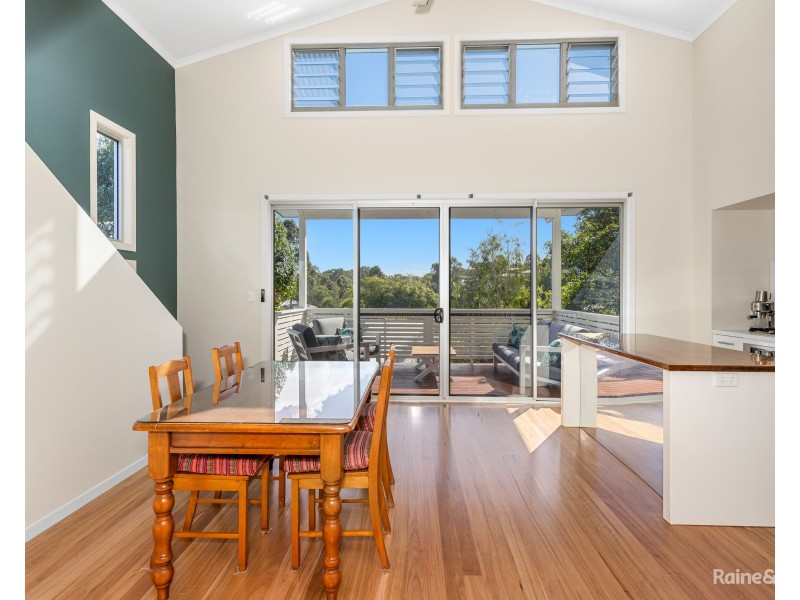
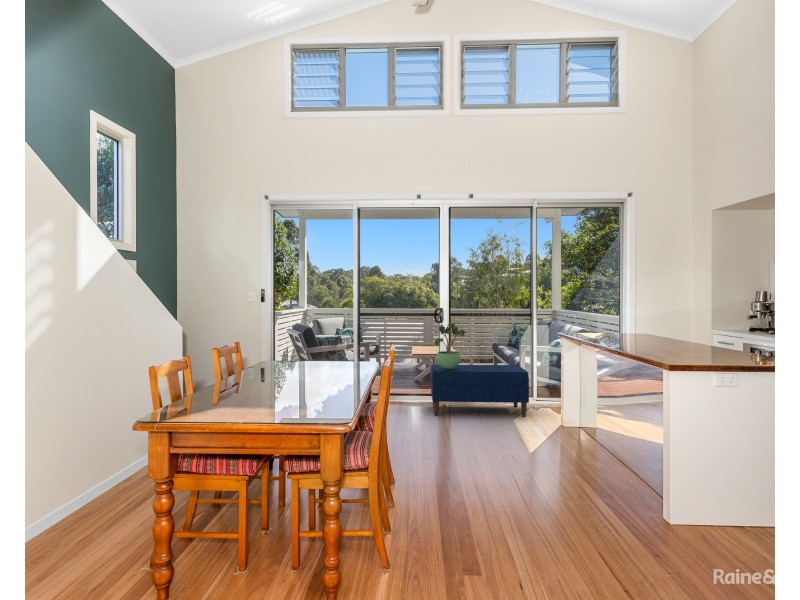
+ potted plant (449, 346)
+ bench (477, 389)
